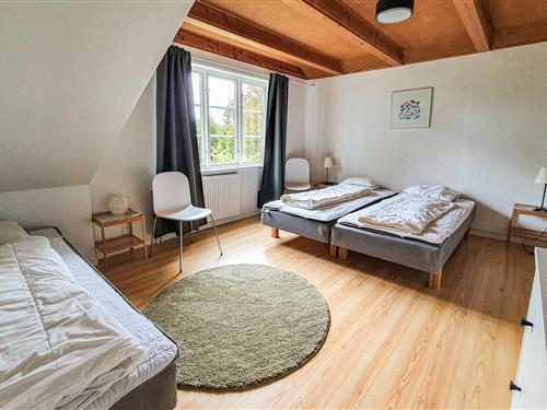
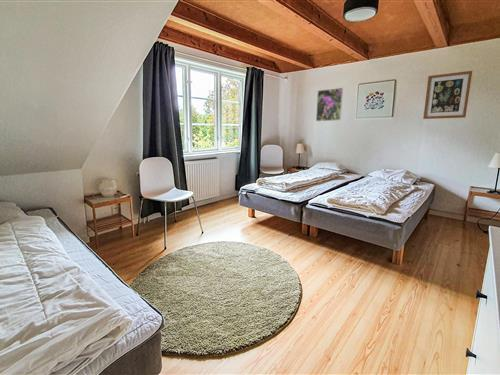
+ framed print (329, 105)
+ wall art (446, 96)
